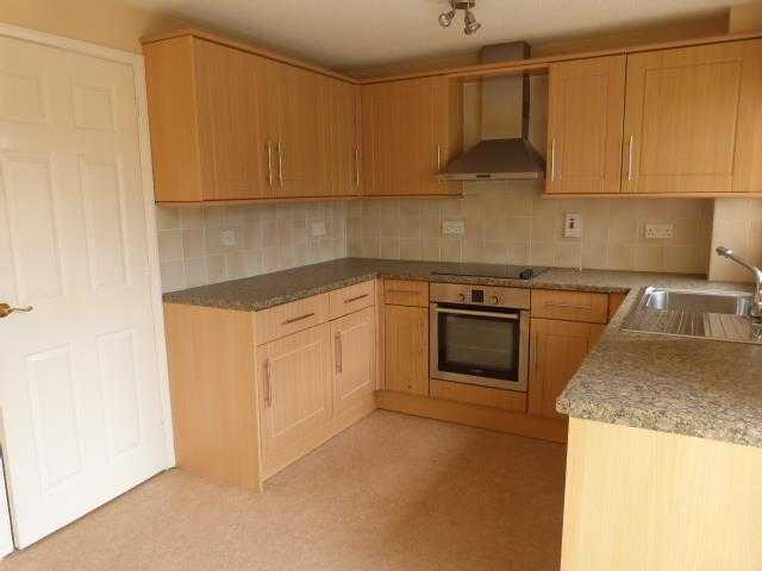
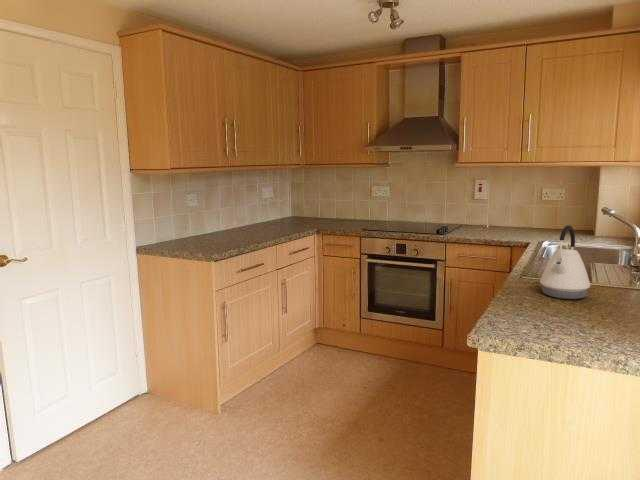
+ kettle (565, 260)
